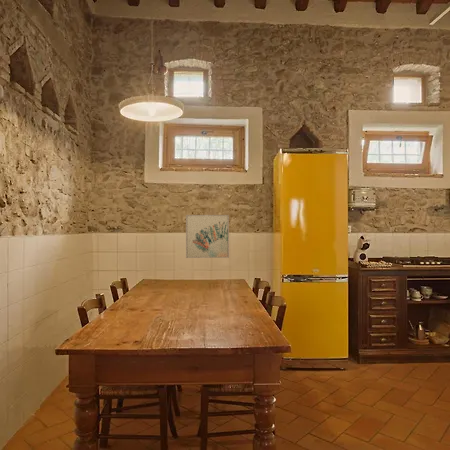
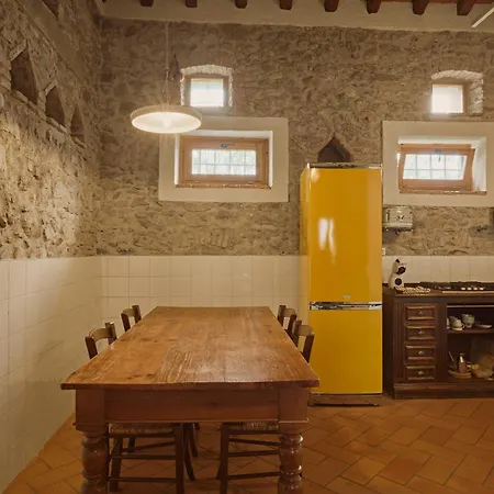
- wall art (207, 236)
